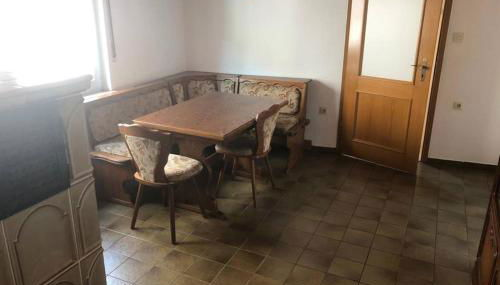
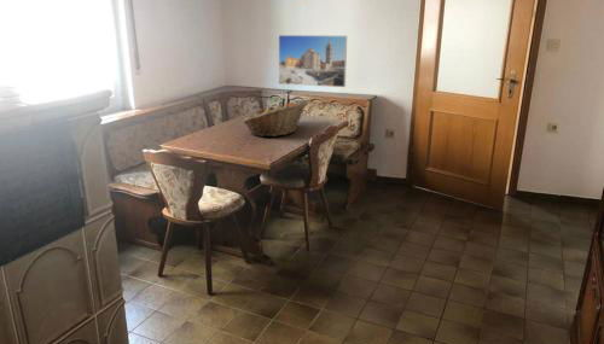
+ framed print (312, 60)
+ fruit basket (275, 116)
